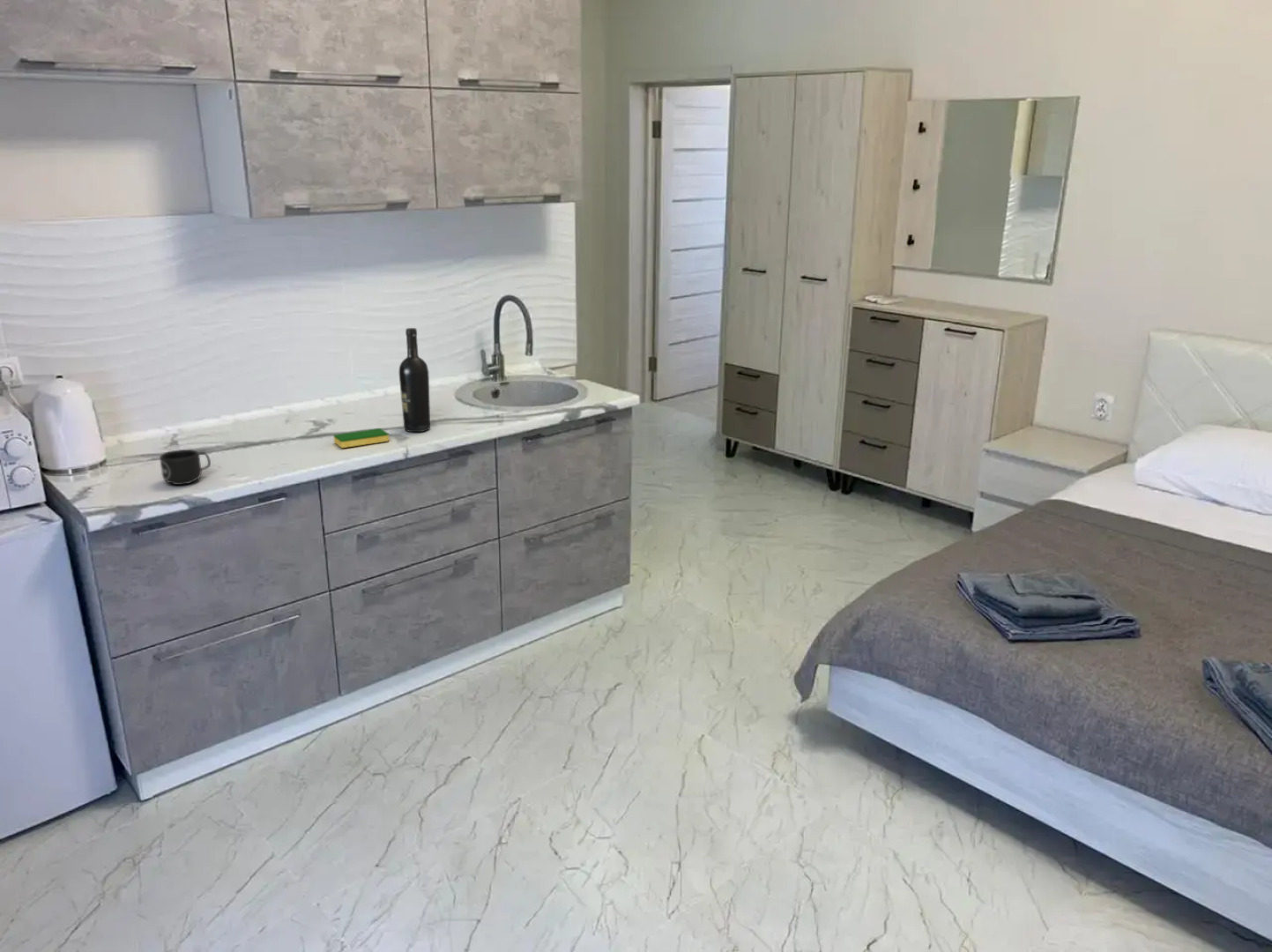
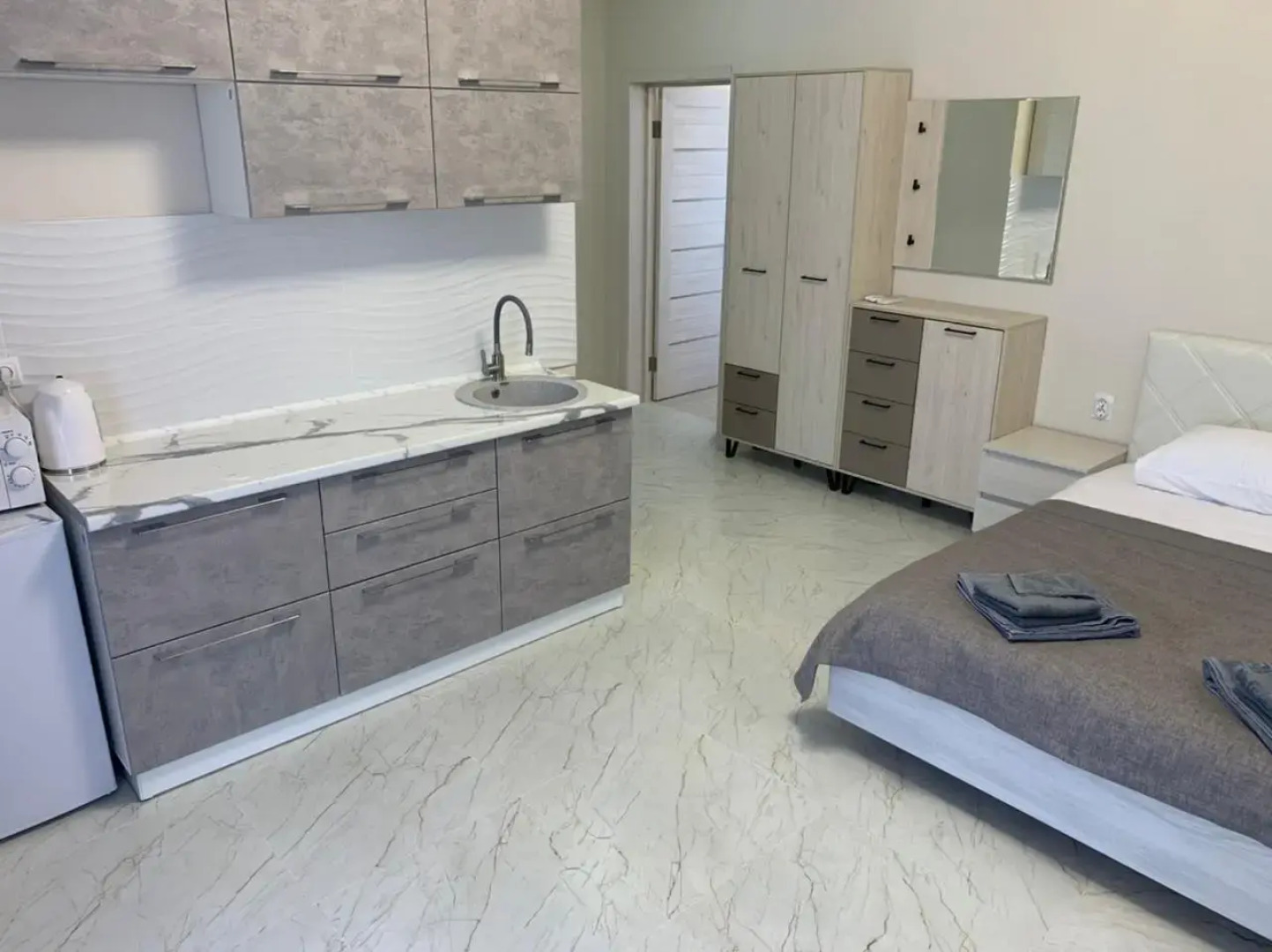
- mug (187, 466)
- dish sponge (361, 437)
- wine bottle (414, 379)
